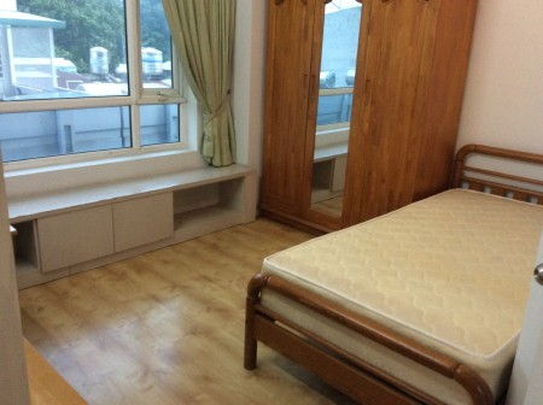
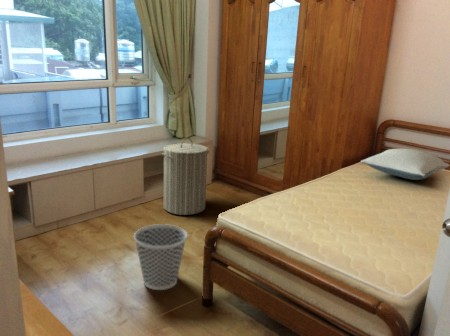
+ laundry hamper (185, 173)
+ pillow (404, 163)
+ wastebasket (160, 258)
